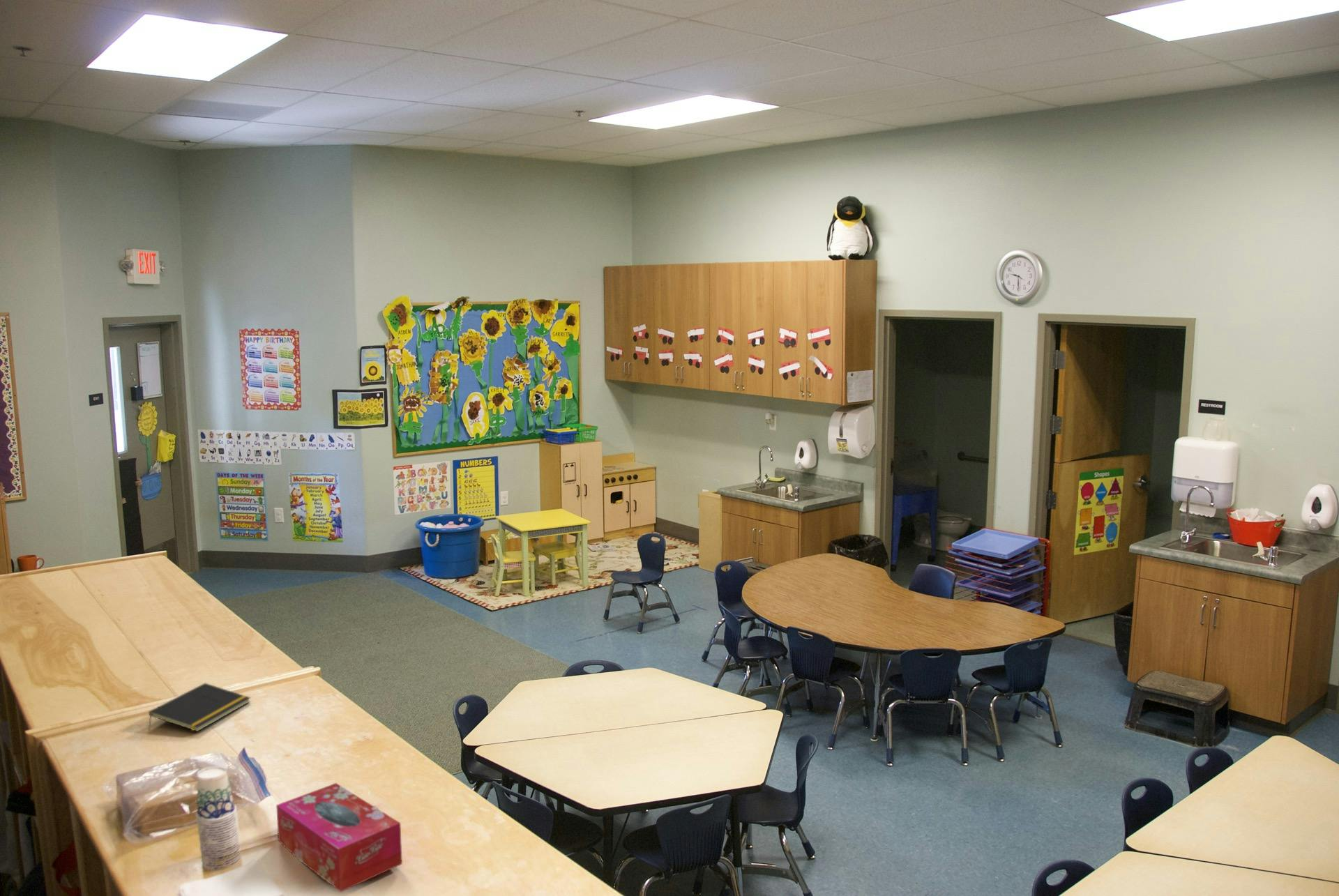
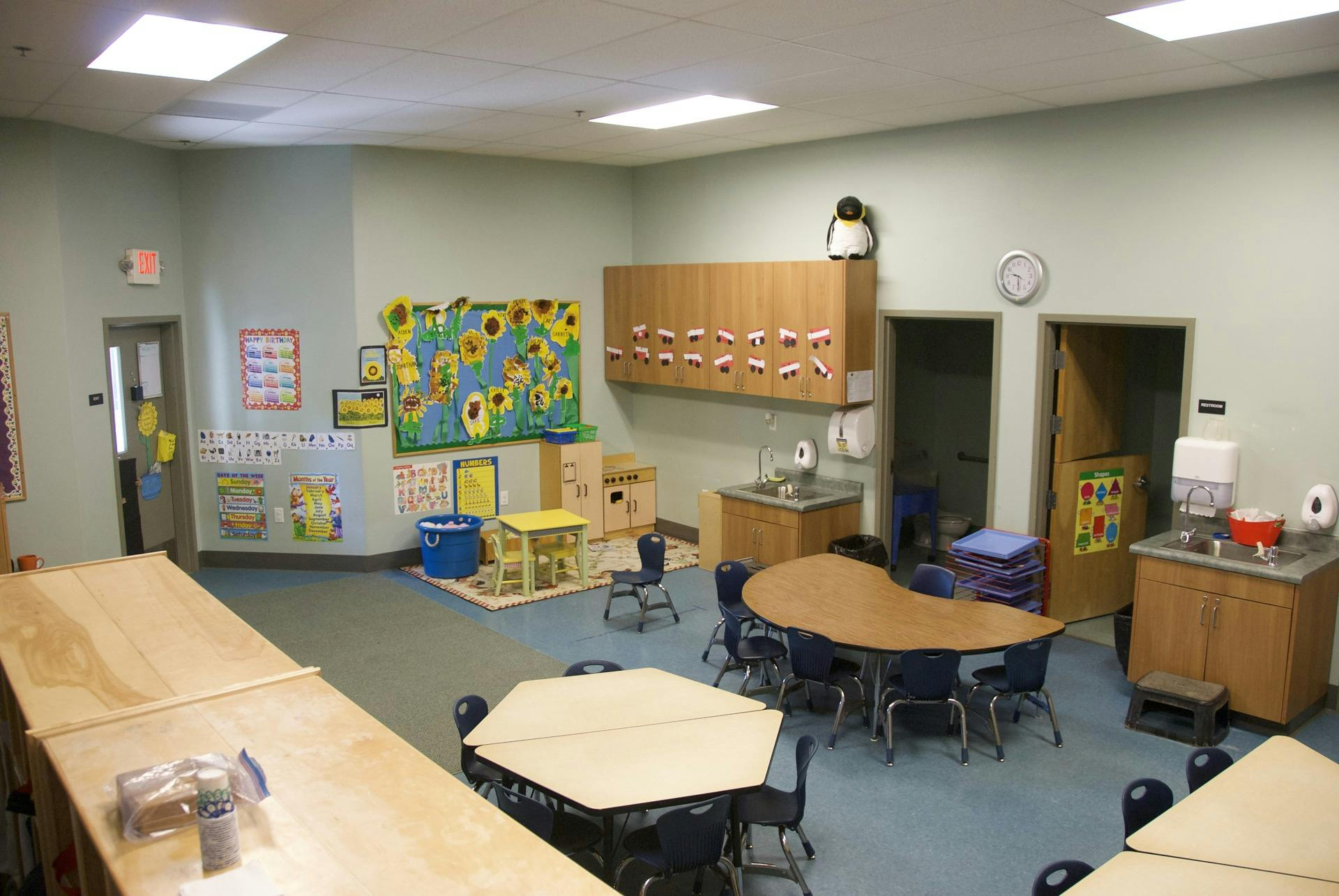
- tissue box (338, 834)
- notepad (201, 706)
